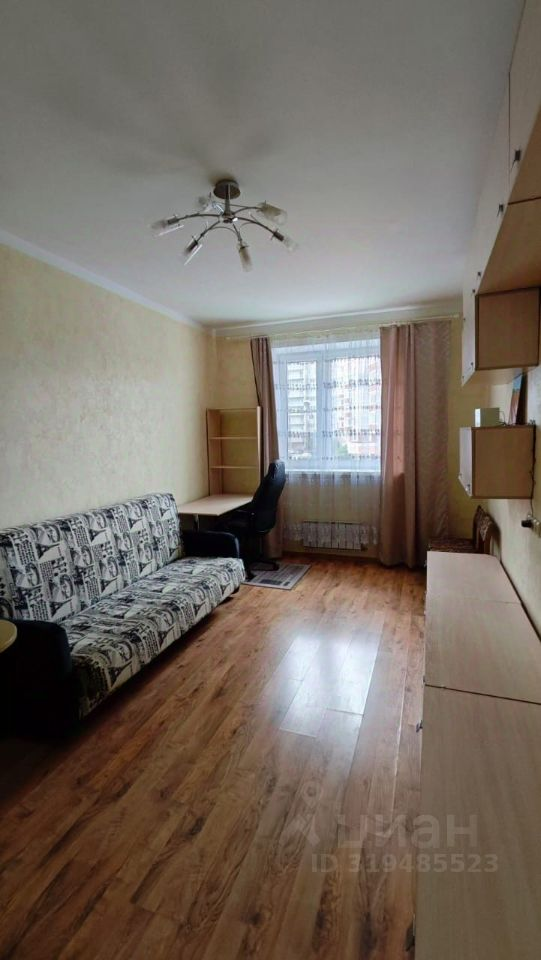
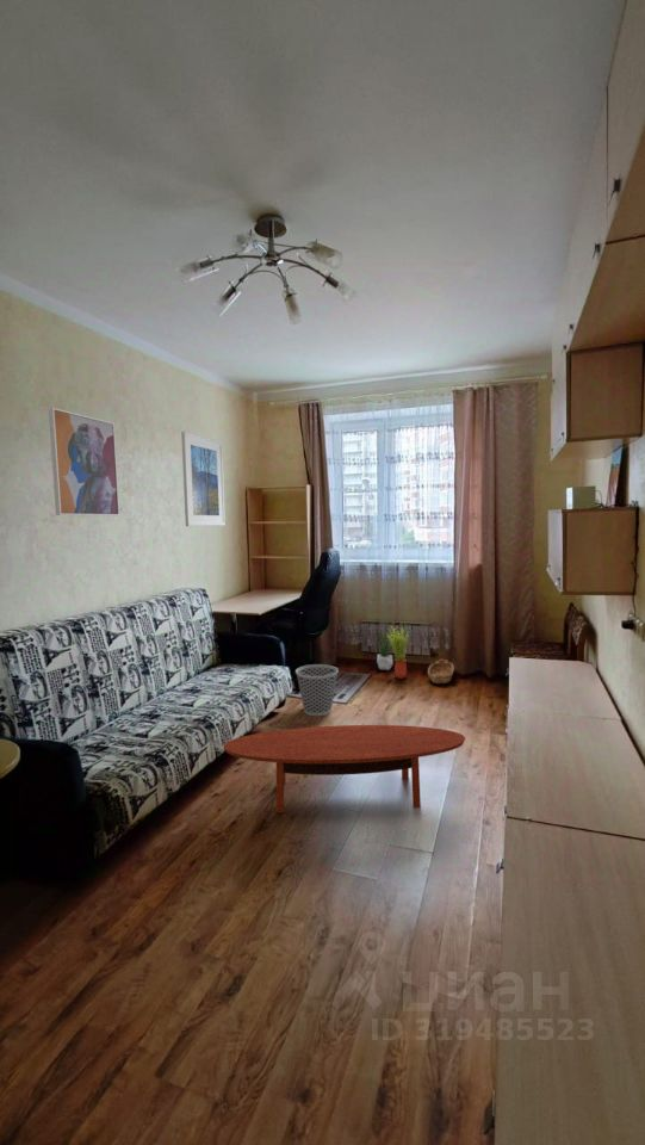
+ wastebasket (317, 691)
+ coffee table (346, 767)
+ potted plant (397, 652)
+ wall art (86, 465)
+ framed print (204, 482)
+ basket (440, 669)
+ potted plant (385, 648)
